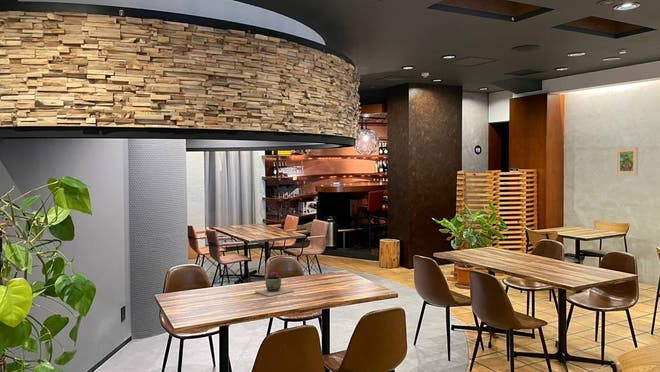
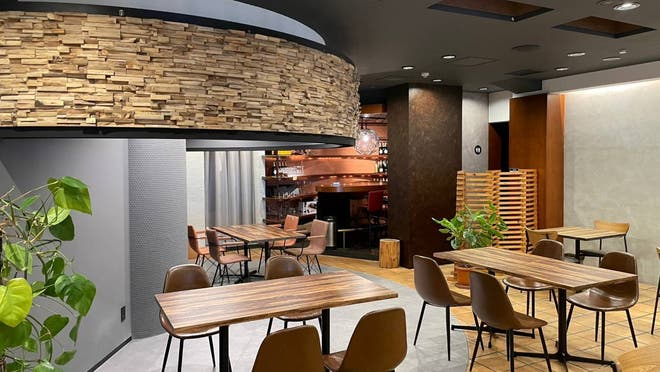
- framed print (626, 161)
- succulent plant (274, 281)
